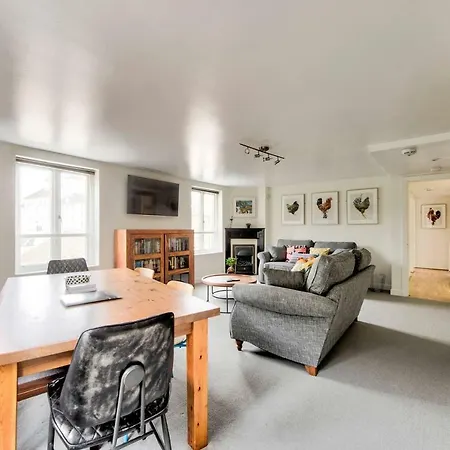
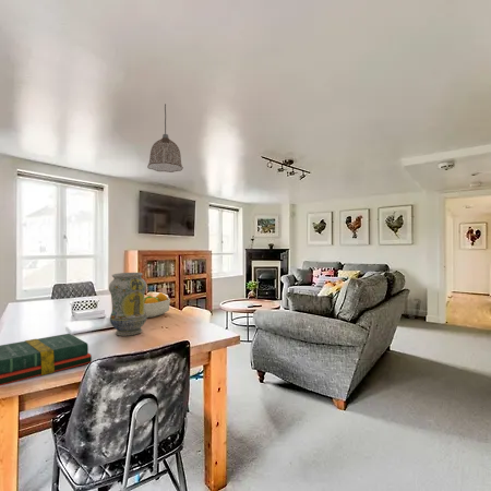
+ hardback book (38, 356)
+ pendant lamp (165, 135)
+ vase (128, 302)
+ fruit bowl (145, 304)
